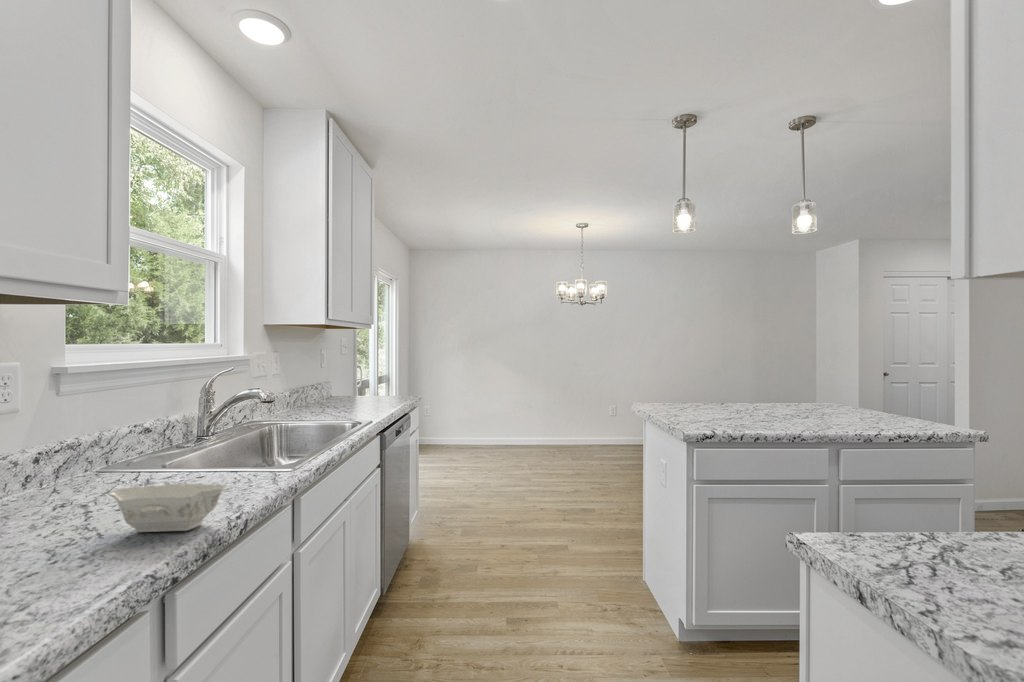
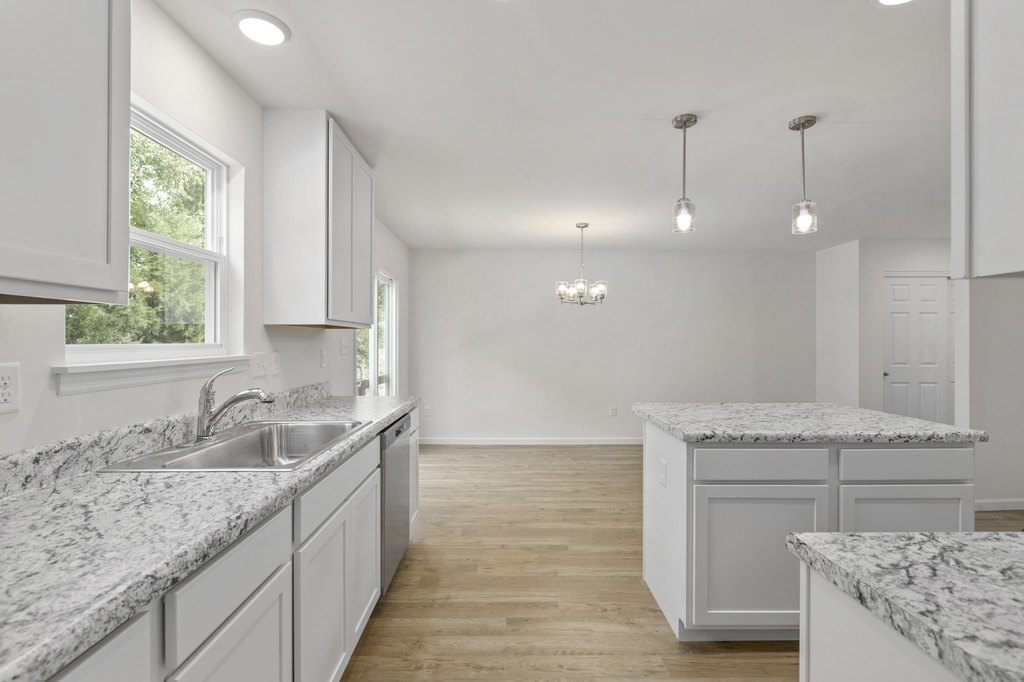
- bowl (168, 507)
